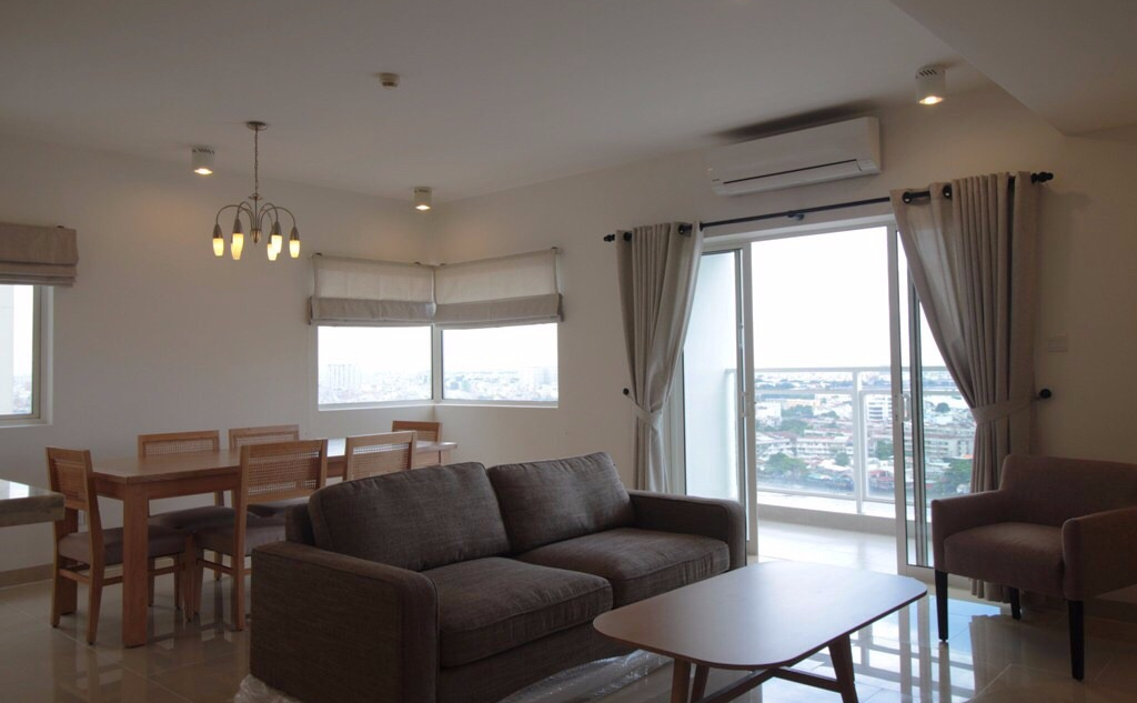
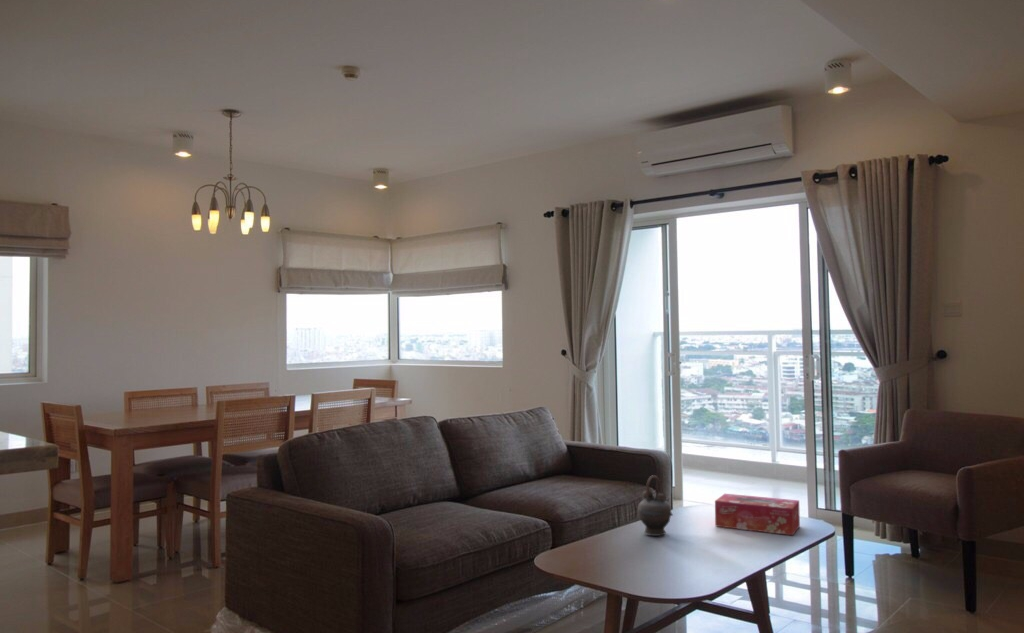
+ tissue box (757, 513)
+ teapot (656, 504)
